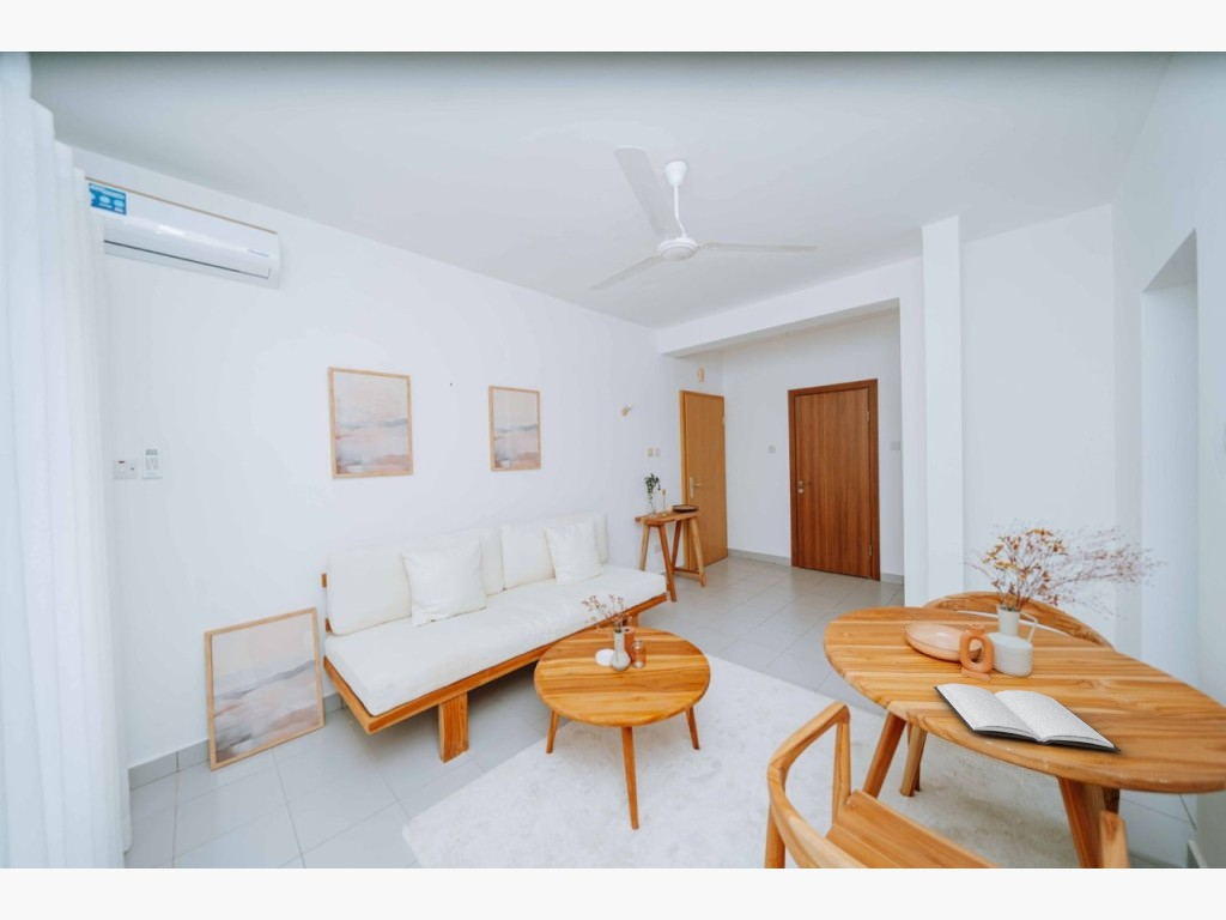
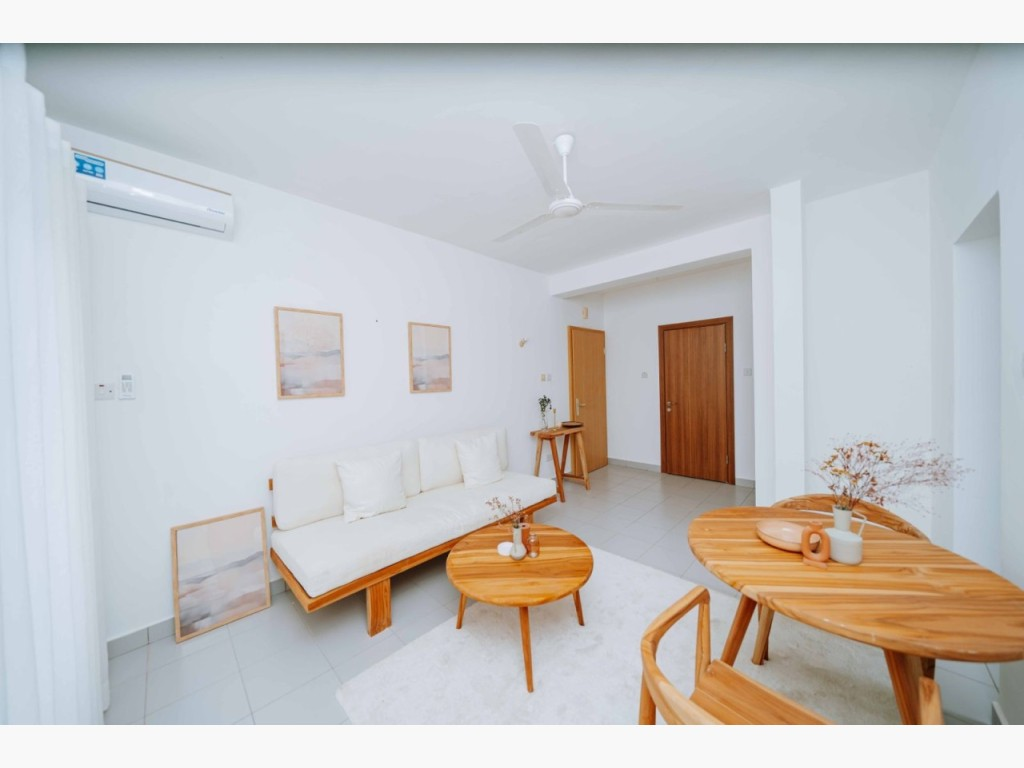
- book (1015, 713)
